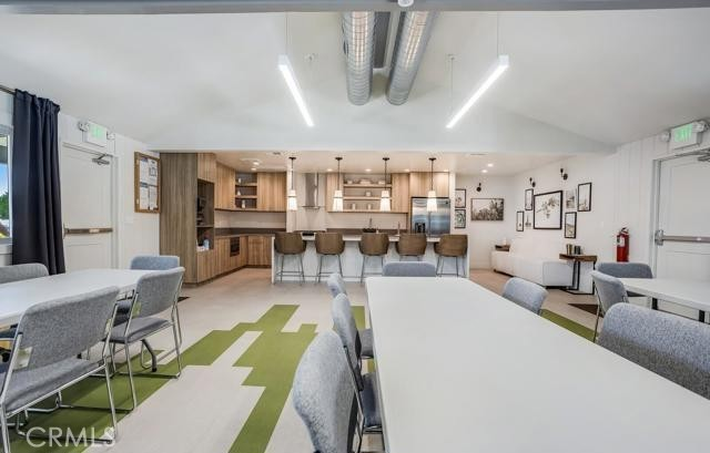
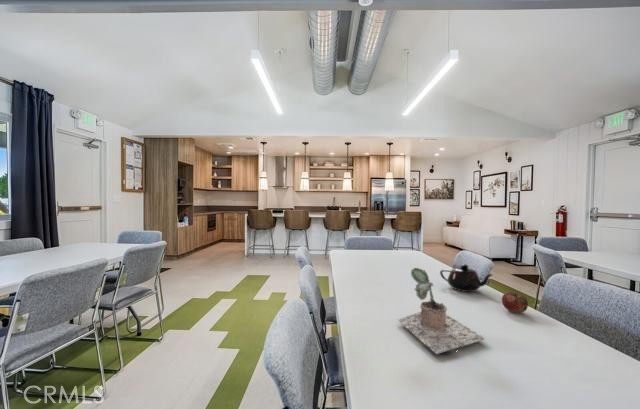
+ teapot (465, 276)
+ plant (441, 303)
+ fruit (514, 301)
